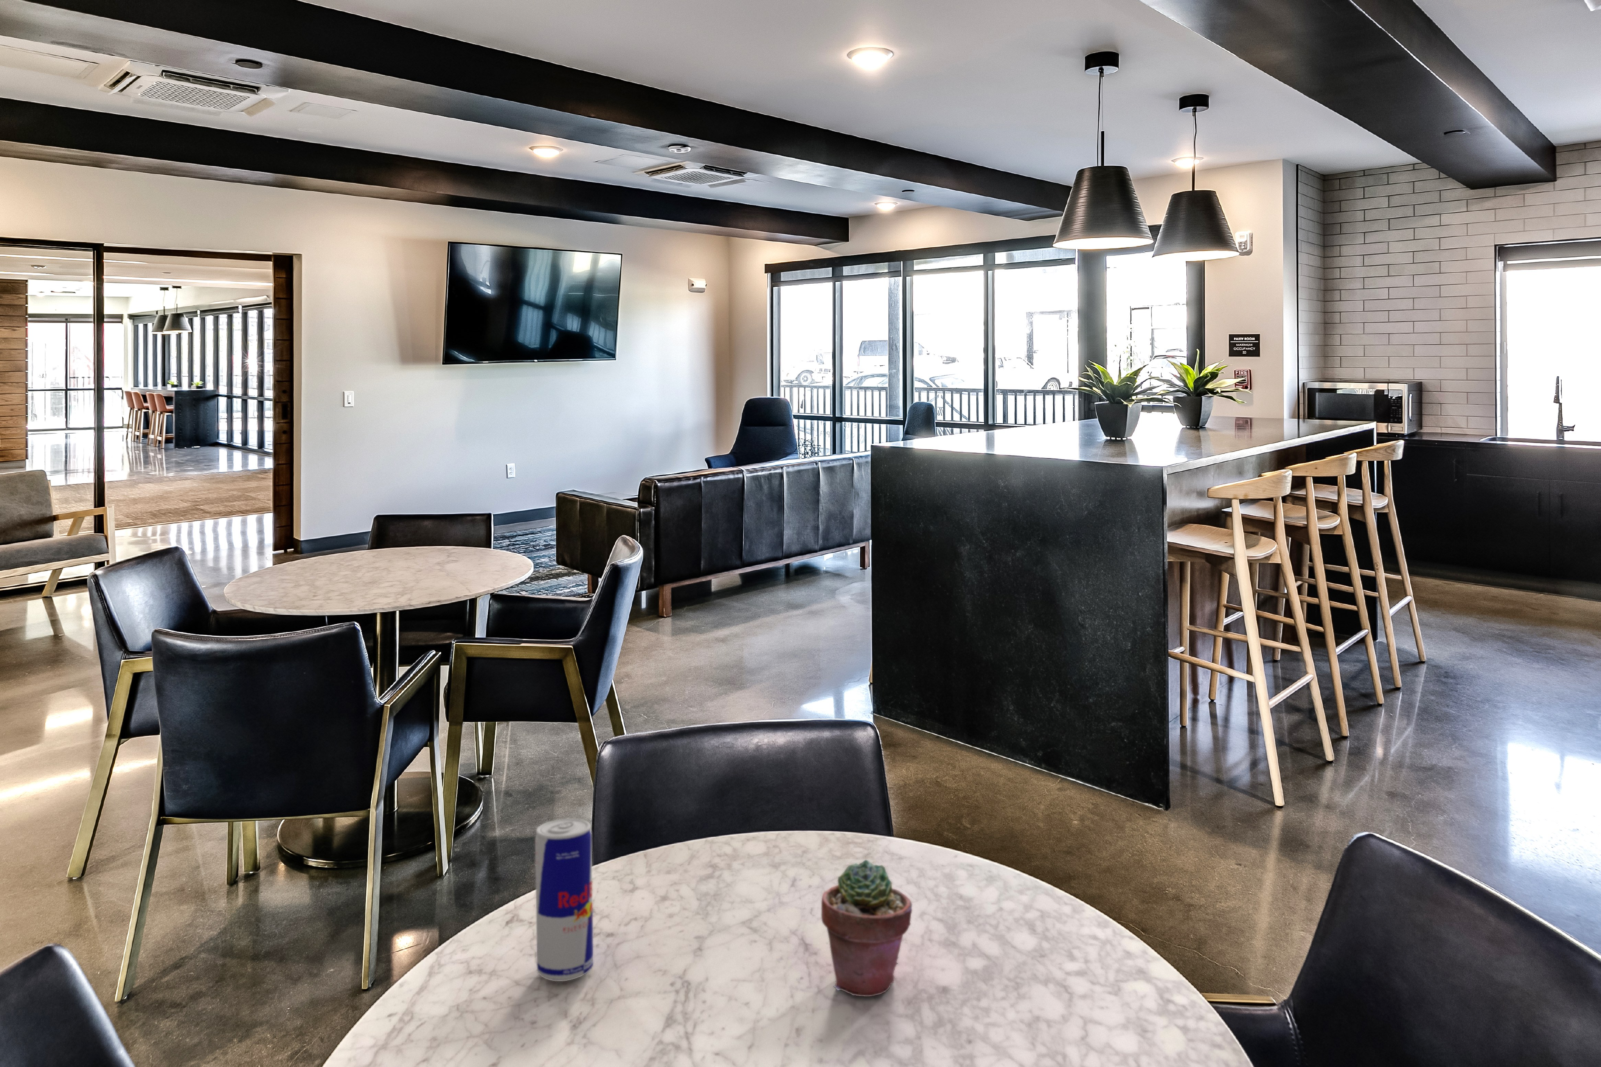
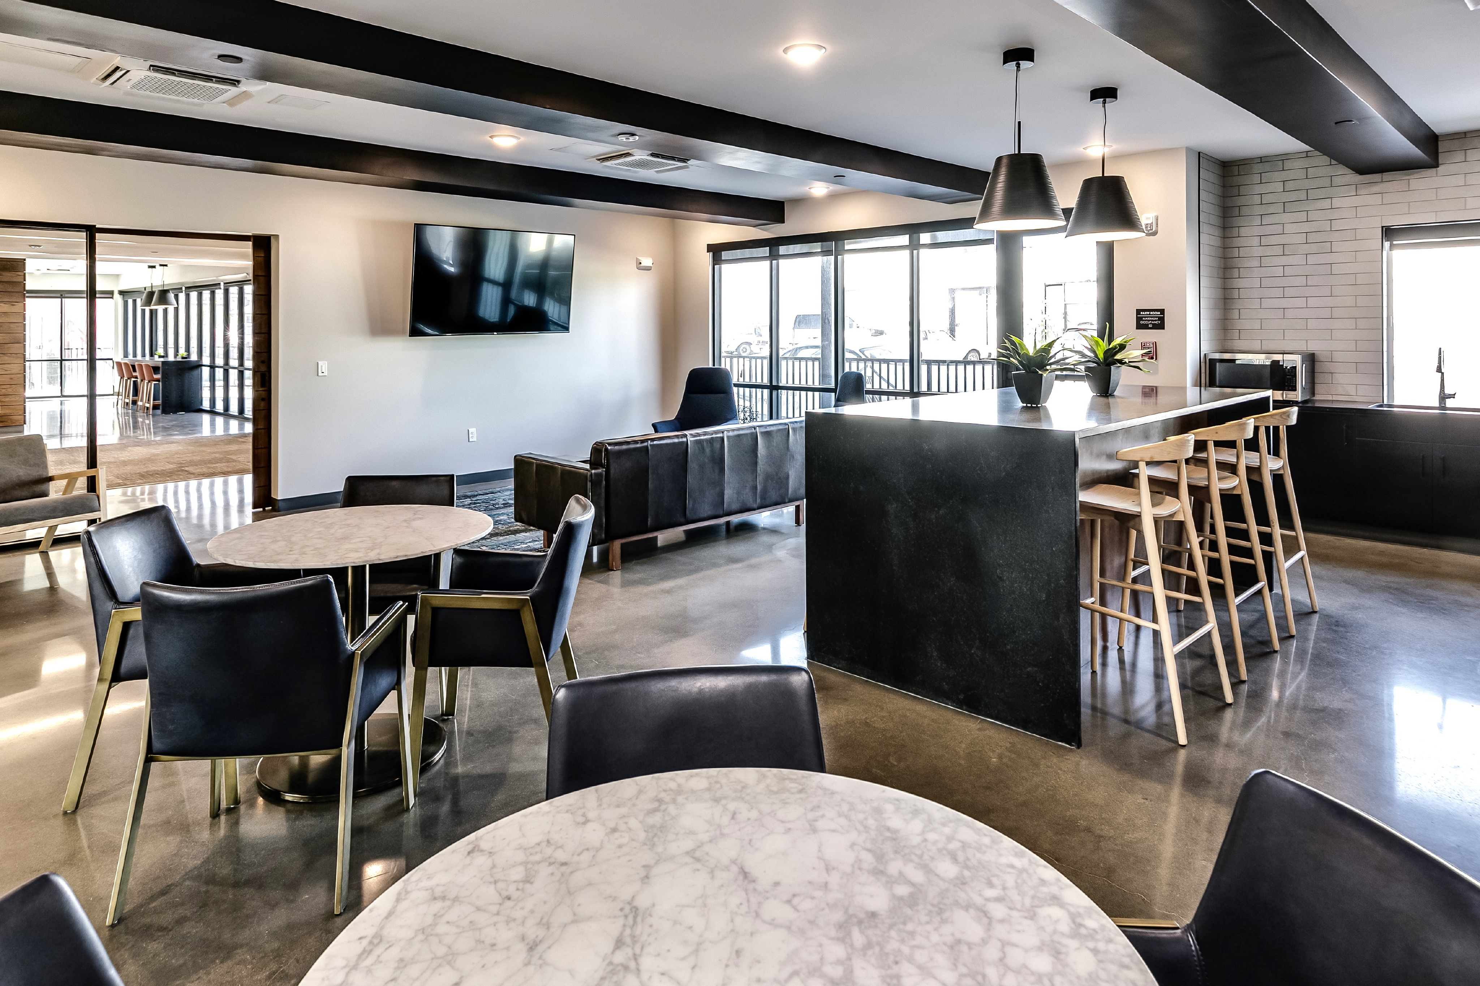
- beverage can (563, 899)
- potted succulent (866, 923)
